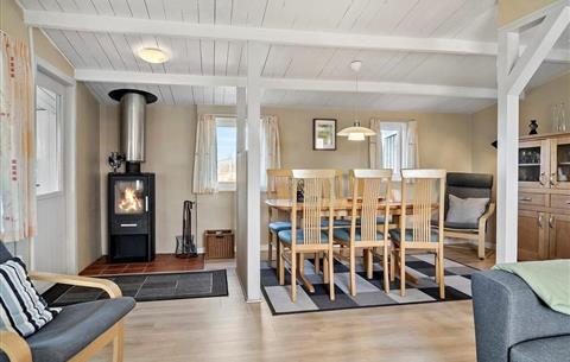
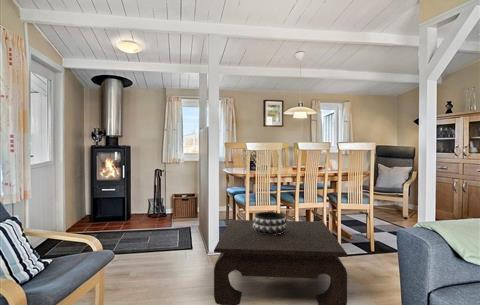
+ decorative bowl (269, 222)
+ coffee table (277, 257)
